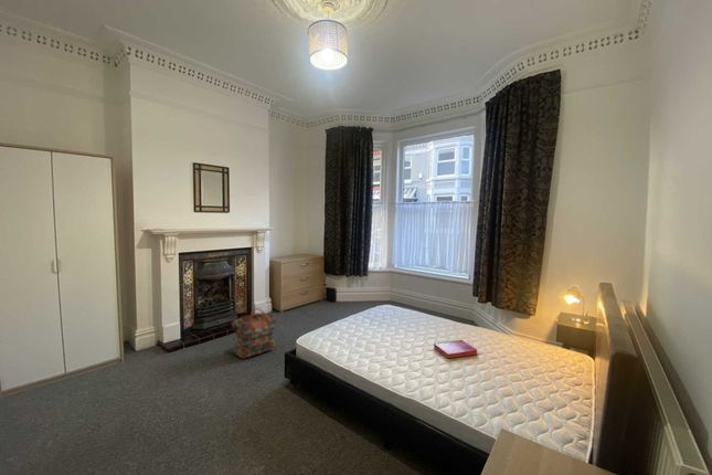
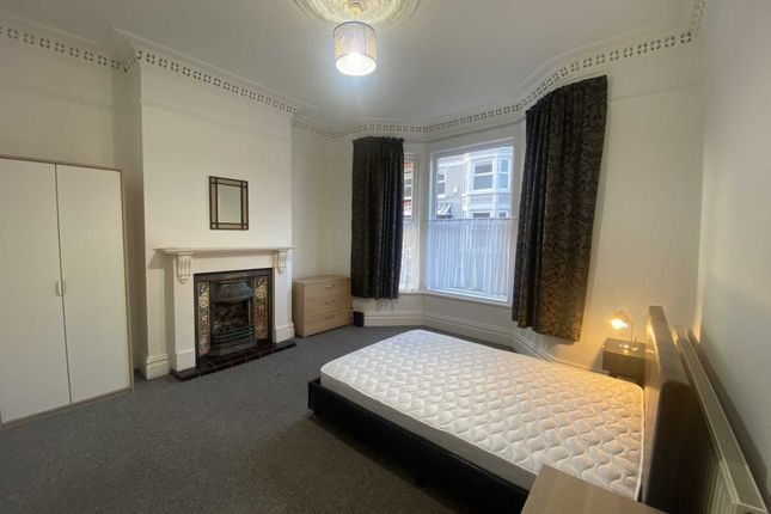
- backpack (254, 329)
- hardback book (455, 348)
